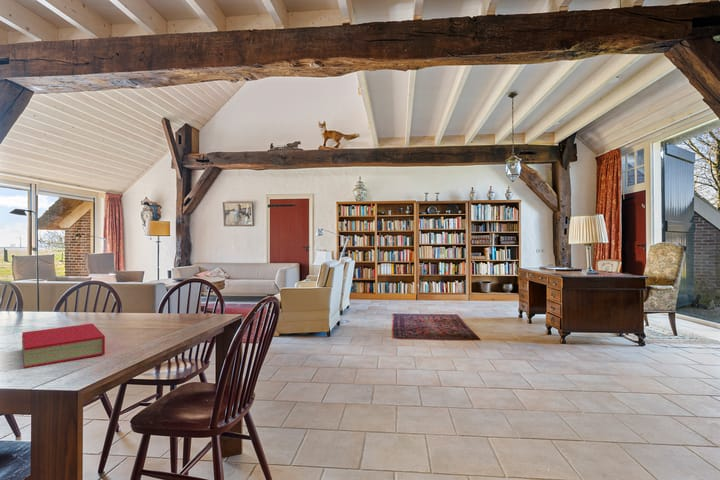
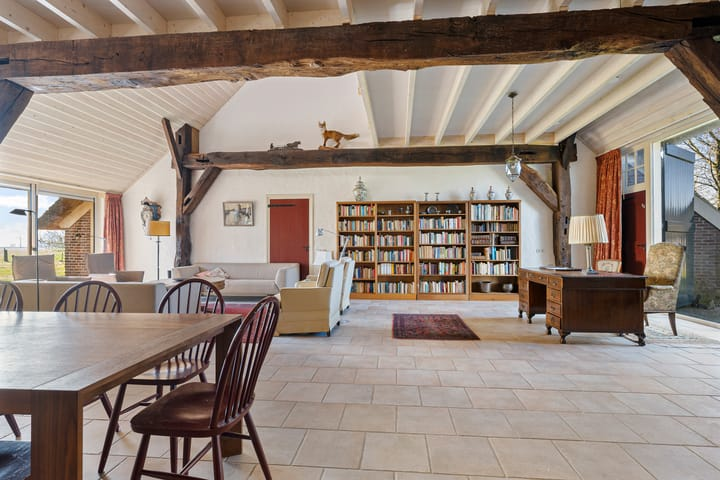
- book (62, 343)
